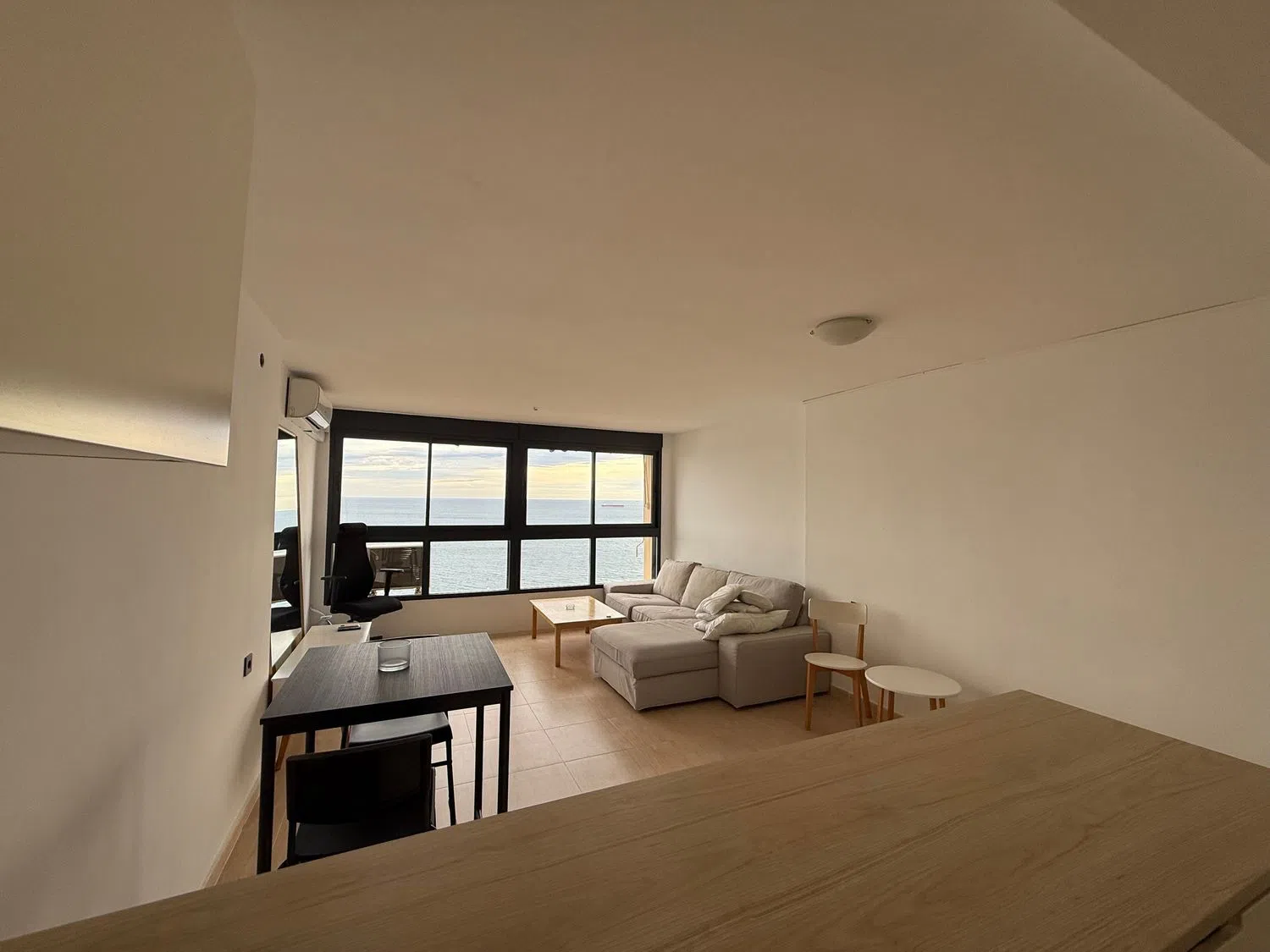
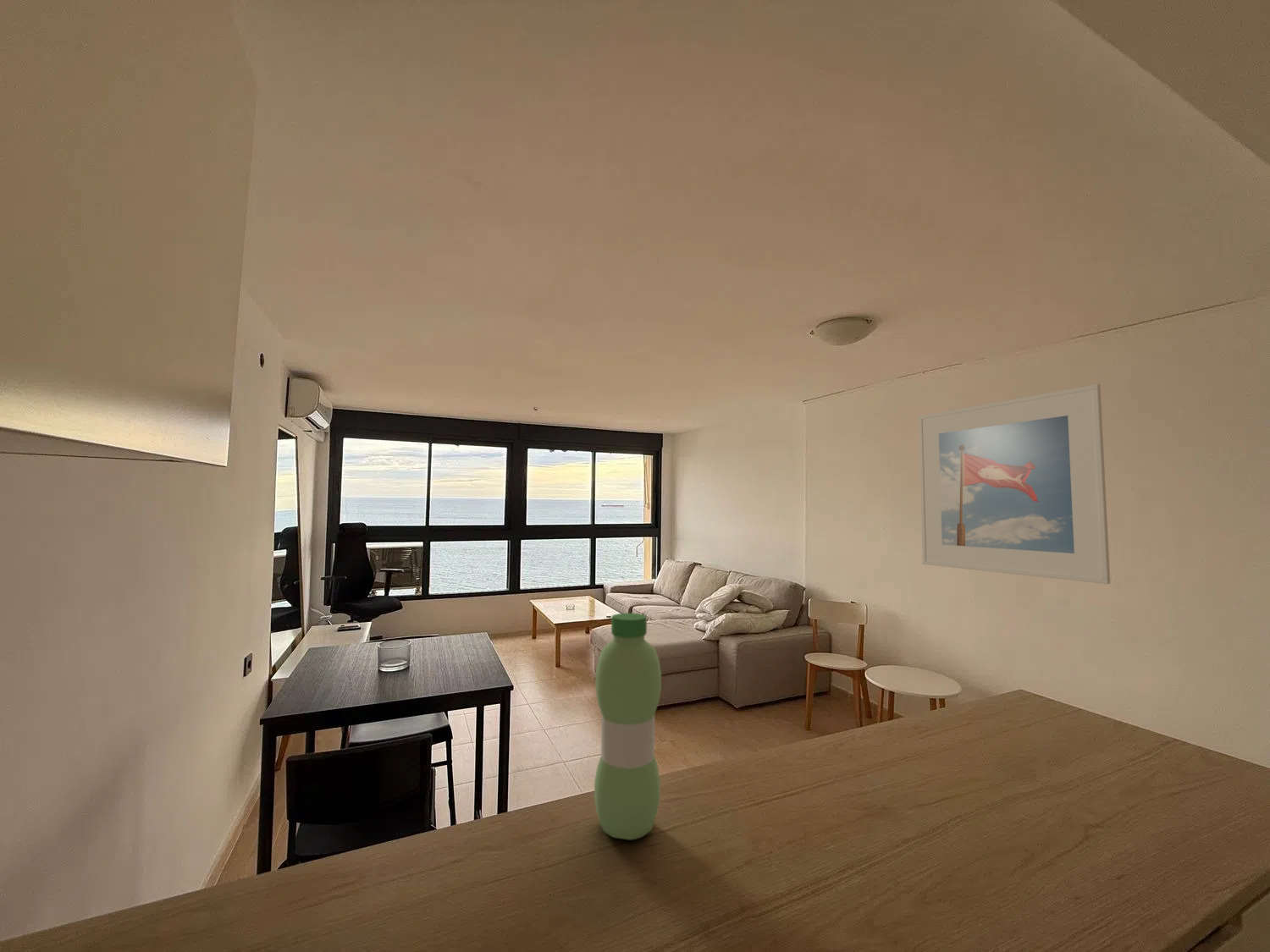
+ water bottle (627, 719)
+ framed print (999, 487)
